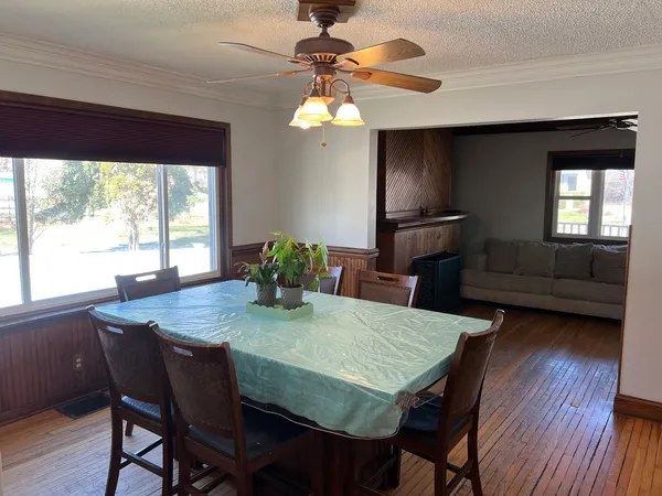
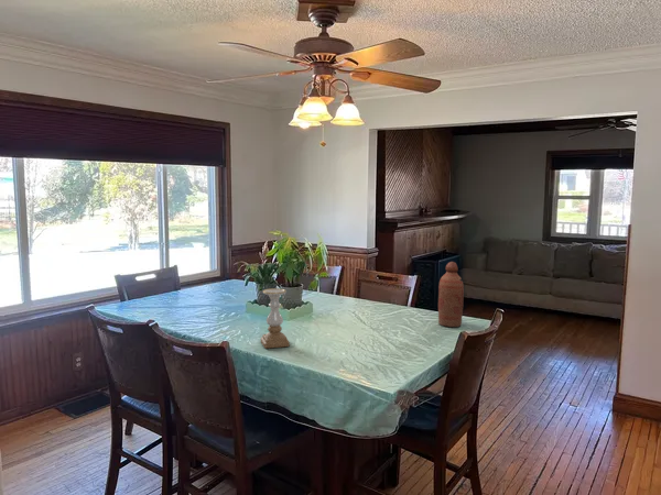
+ candle holder (274, 317)
+ bottle (451, 293)
